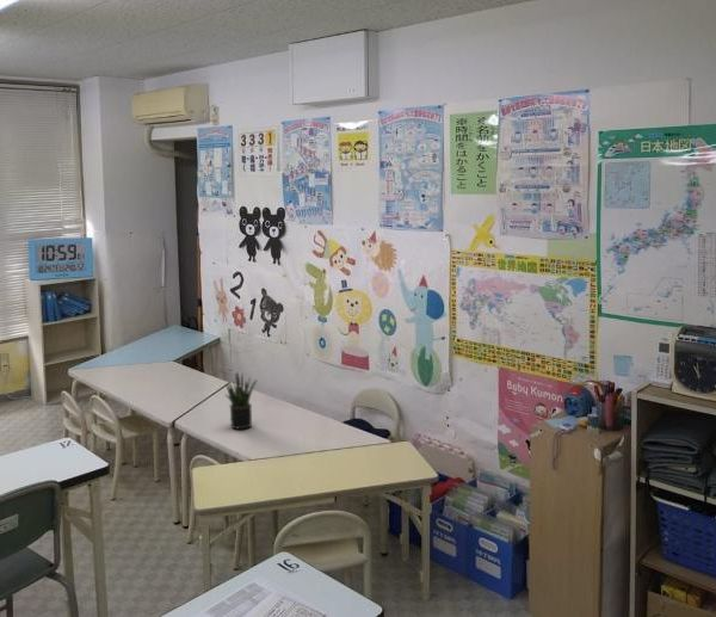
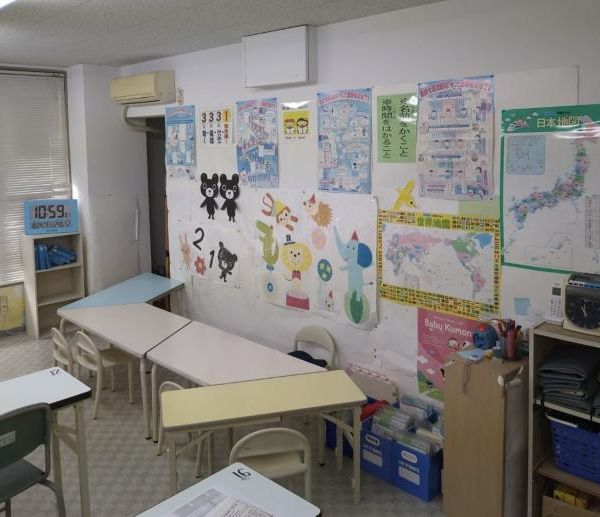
- potted plant (242, 399)
